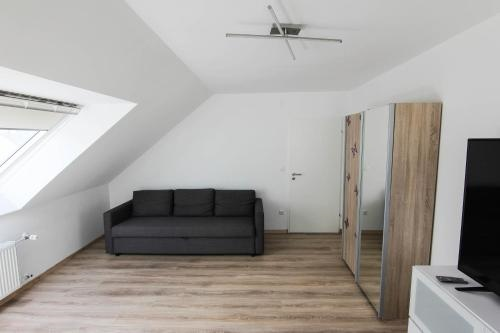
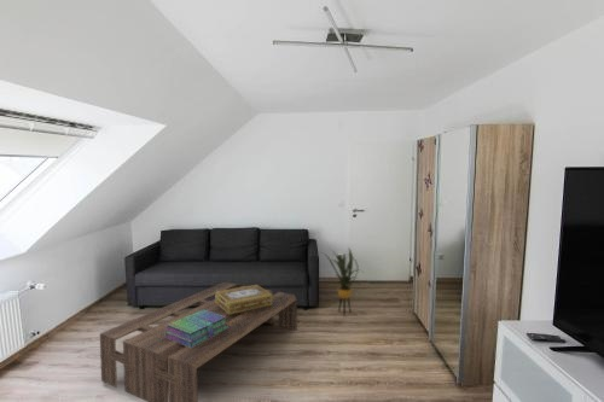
+ house plant (341, 281)
+ decorative box (244, 299)
+ stack of books (197, 326)
+ coffee table (213, 336)
